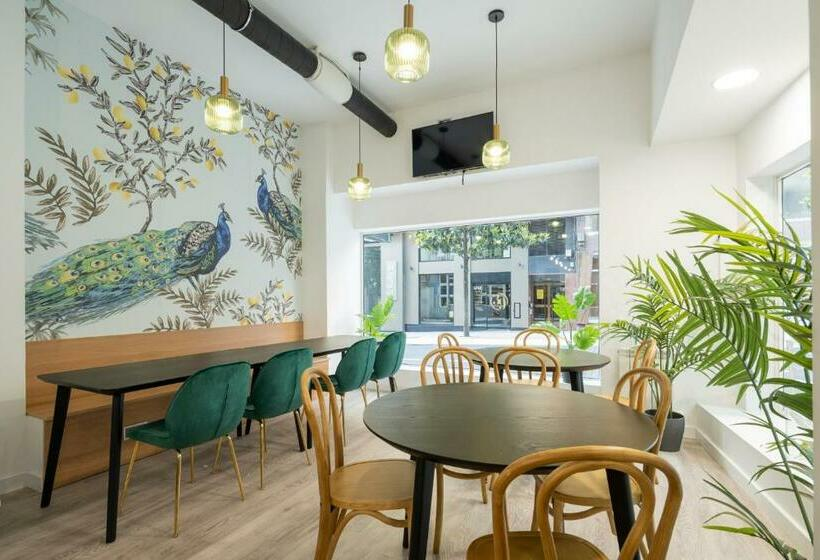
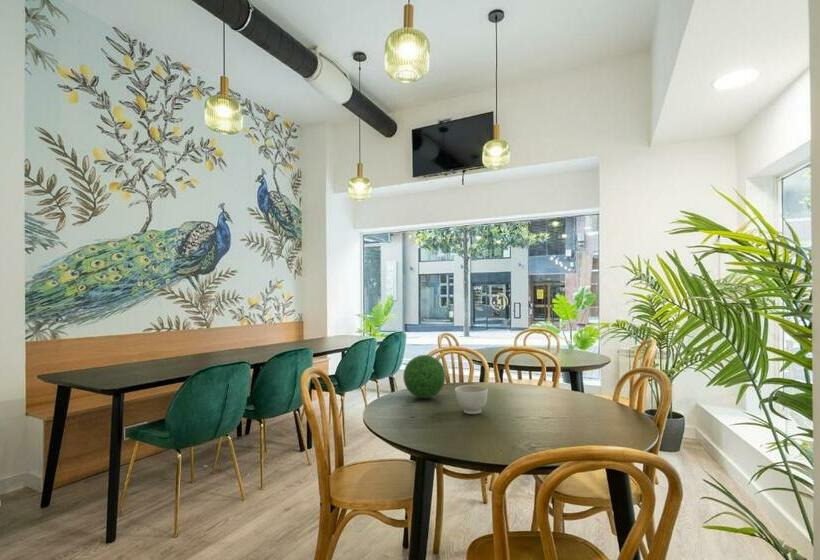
+ bowl (471, 400)
+ decorative ball (424, 376)
